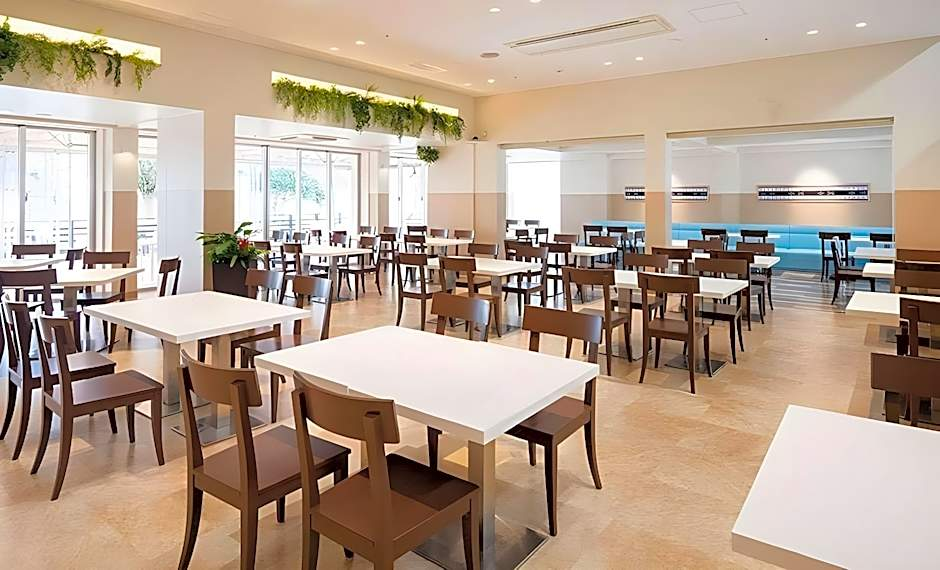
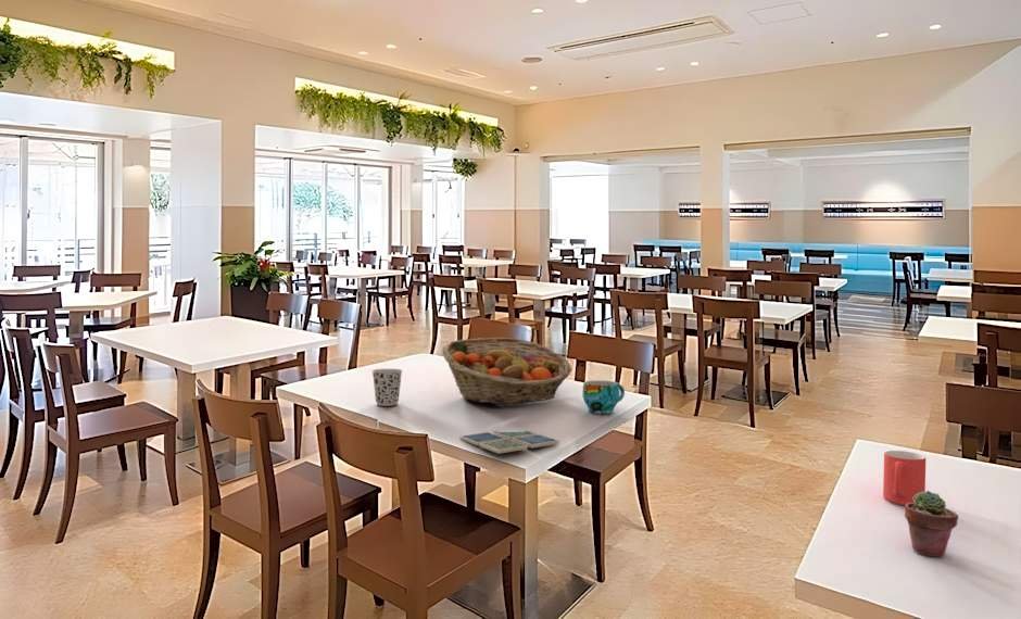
+ cup (602, 396)
+ drink coaster (508, 440)
+ cup (387, 387)
+ fruit basket (506, 368)
+ potted succulent (930, 521)
+ mug (903, 479)
